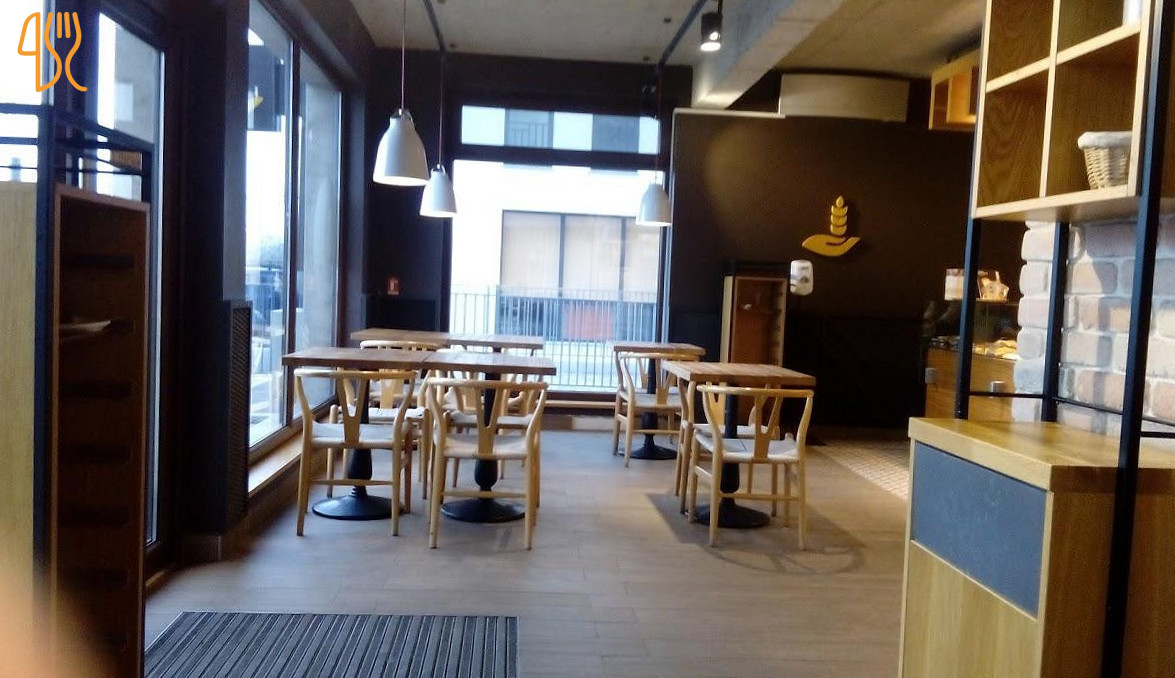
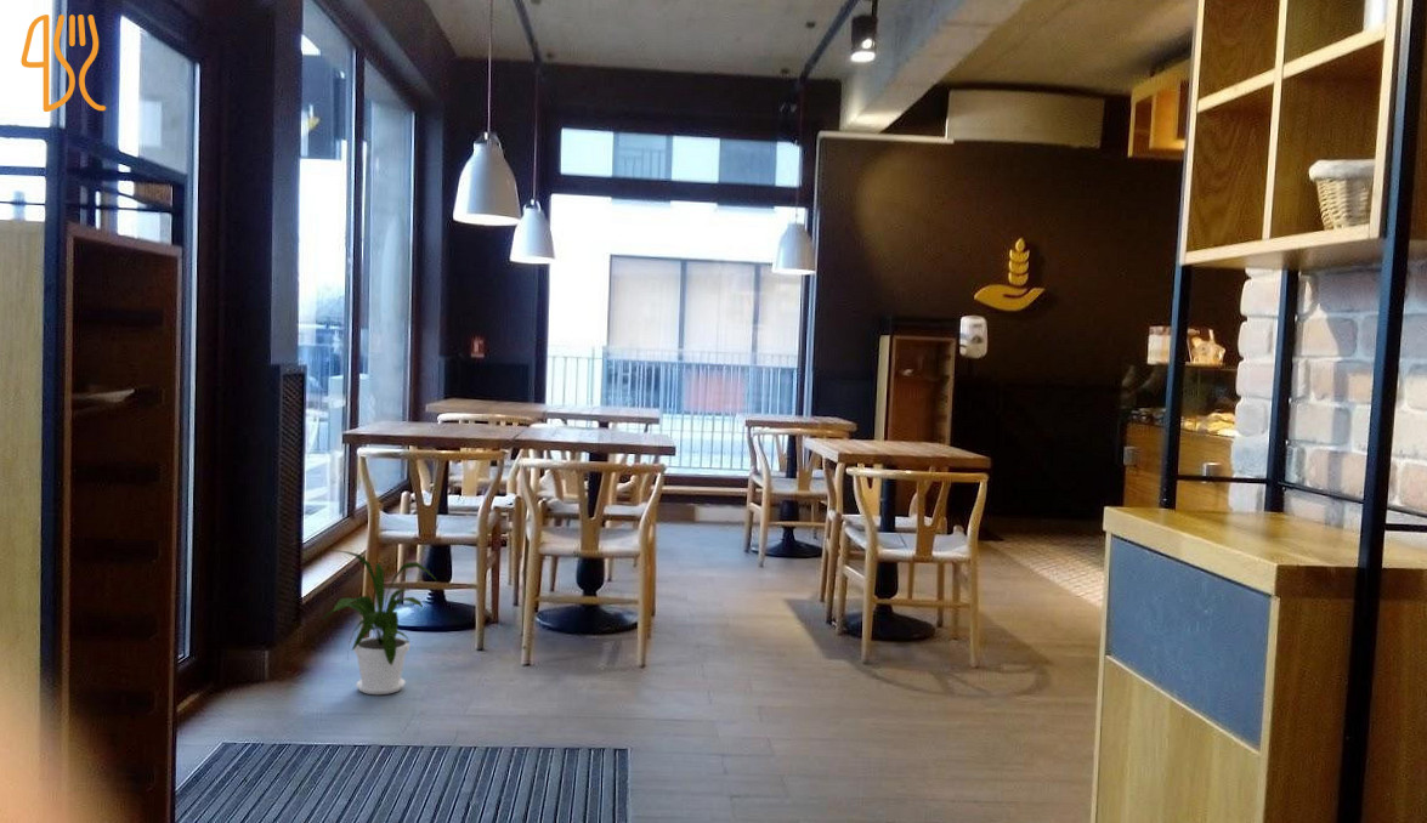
+ house plant (378, 619)
